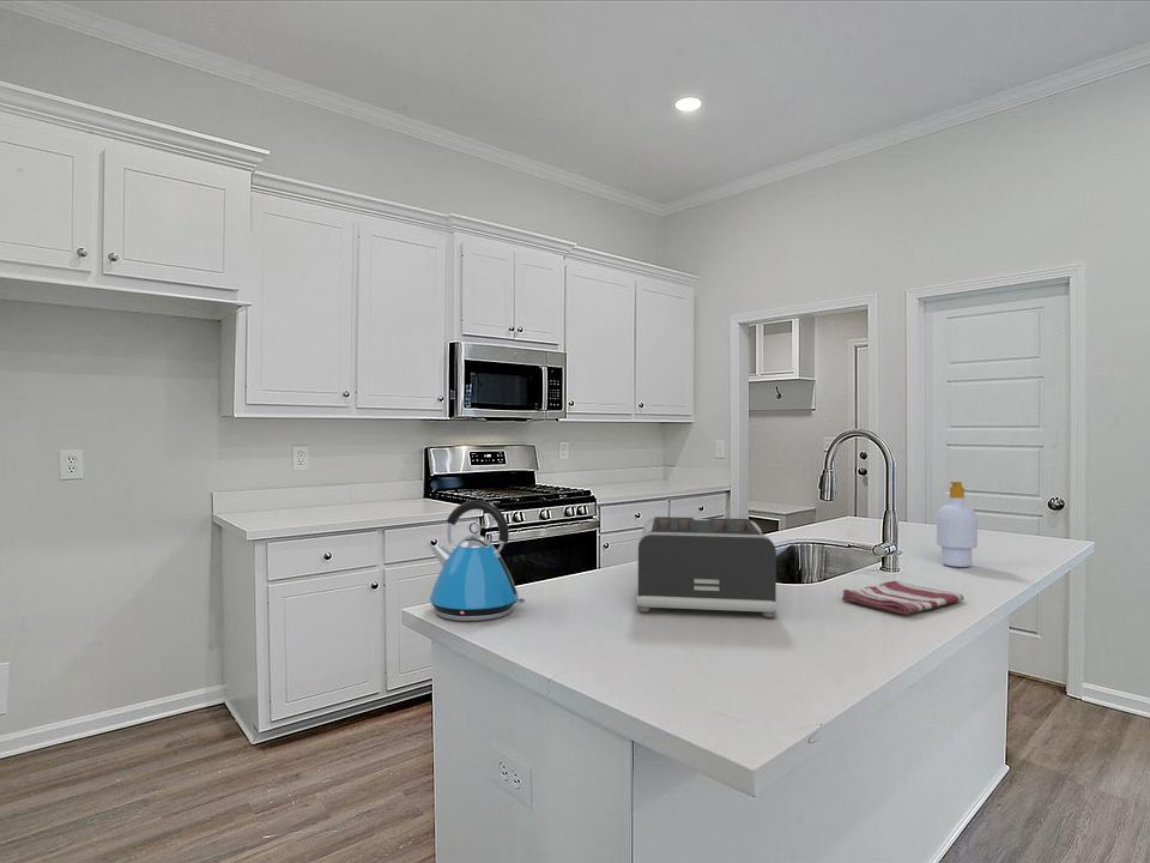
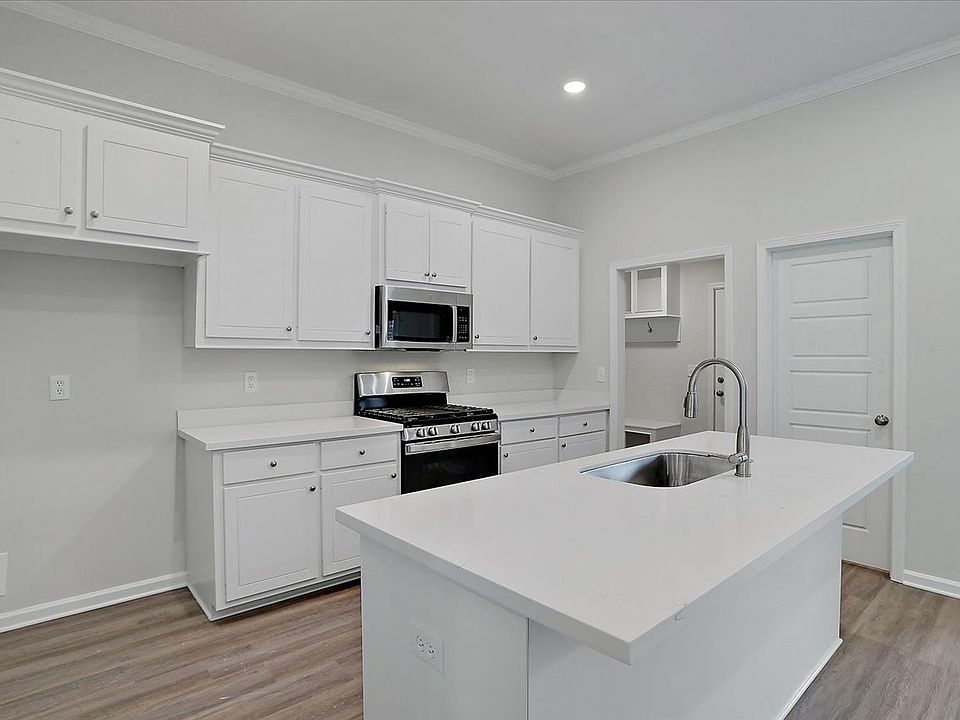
- soap bottle (956, 523)
- toaster (702, 559)
- dish towel (902, 596)
- kettle (477, 555)
